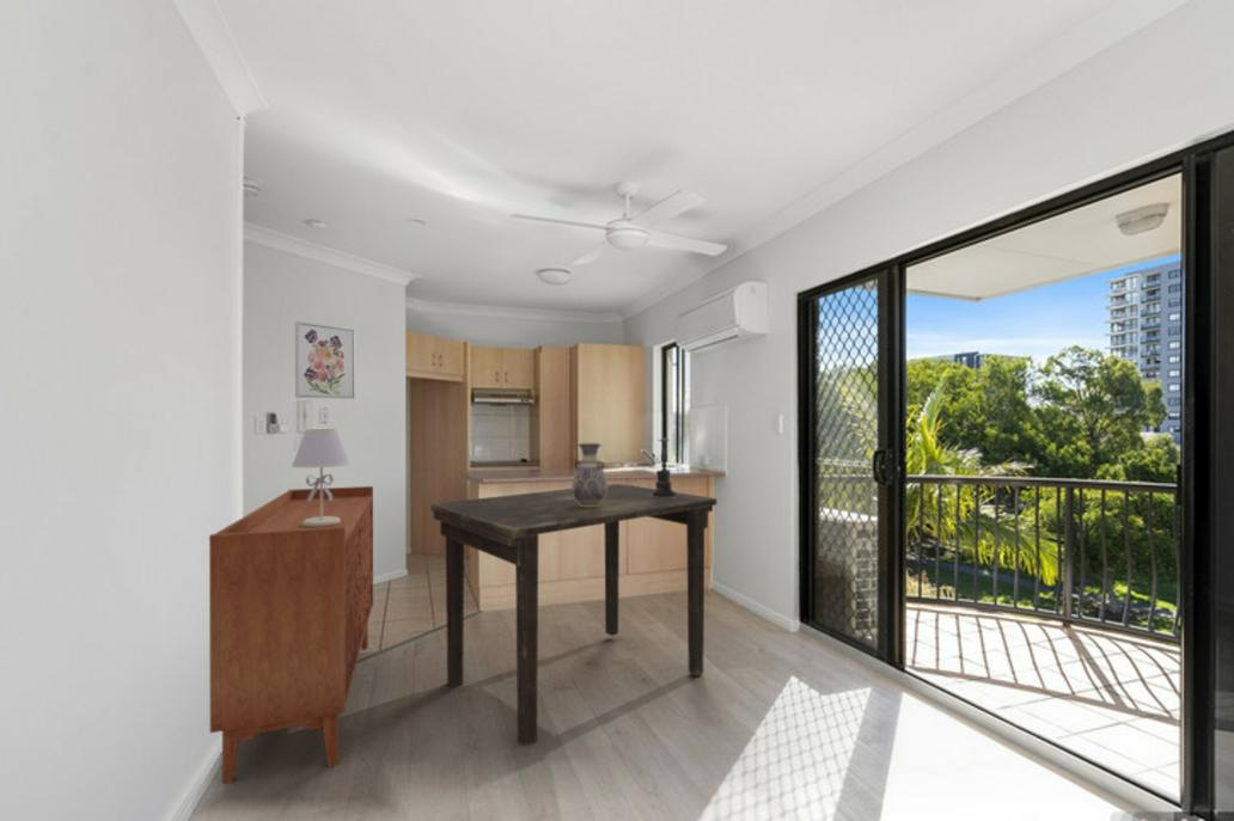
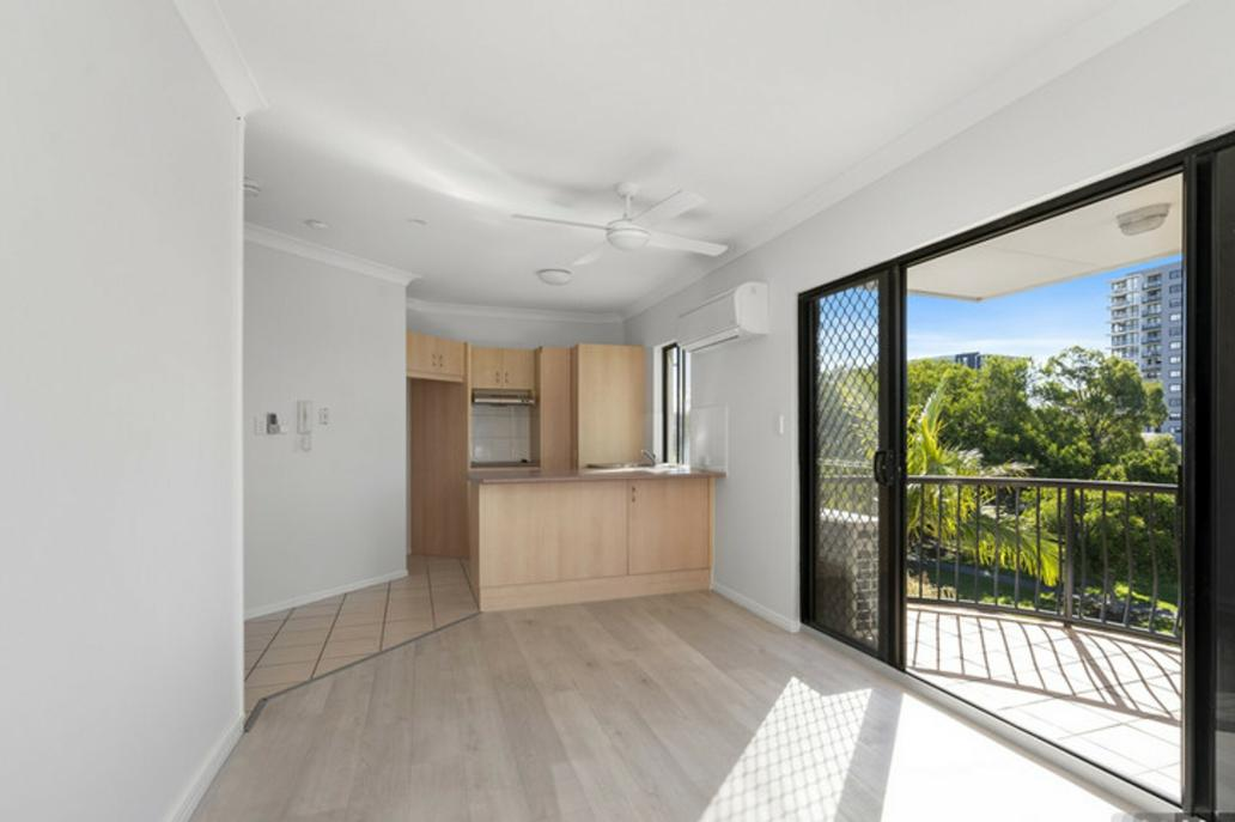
- candle holder (664, 462)
- vase (589, 473)
- wall art (325, 361)
- dining table (605, 589)
- table lamp (320, 476)
- sideboard (311, 604)
